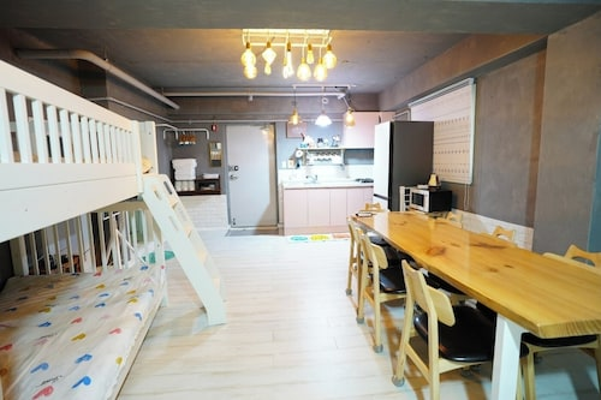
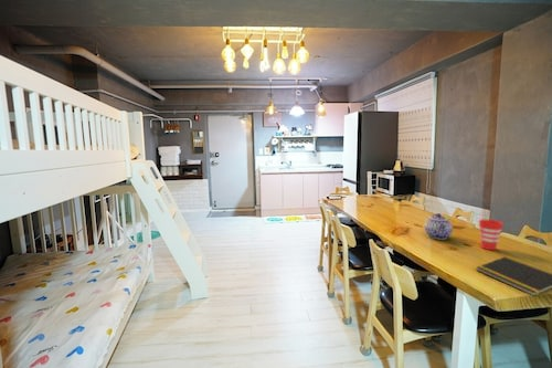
+ cup (489, 234)
+ notepad (518, 274)
+ teapot (438, 224)
